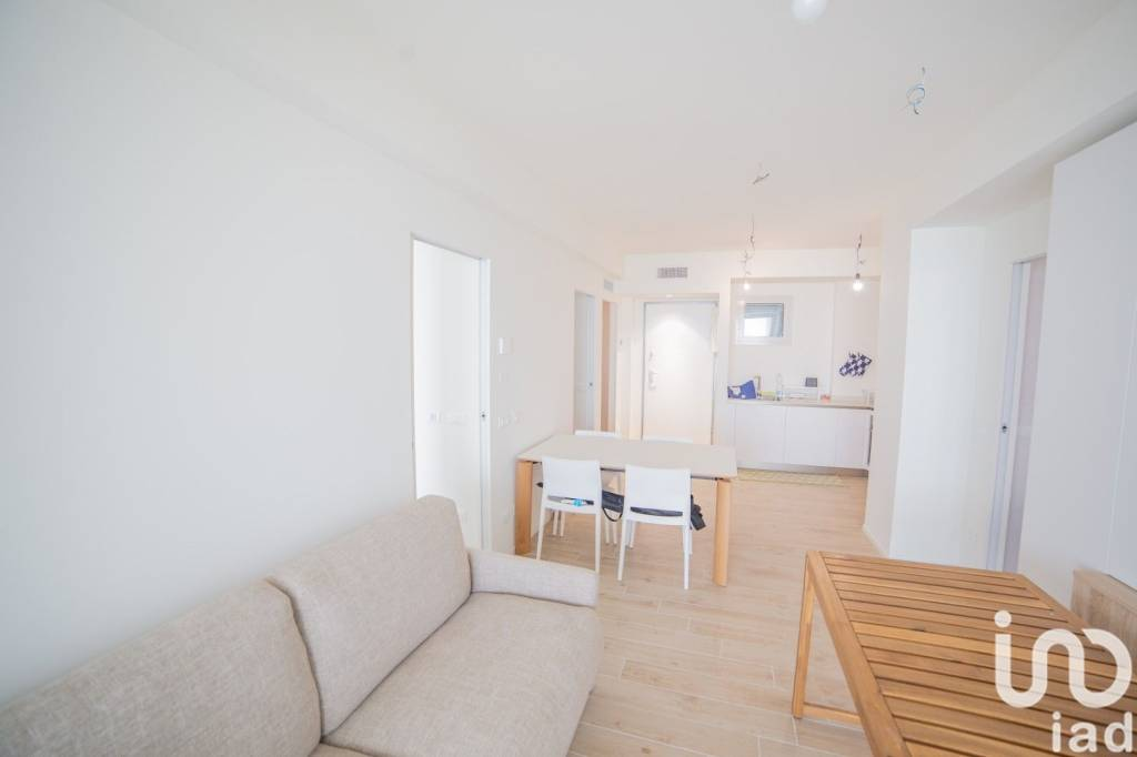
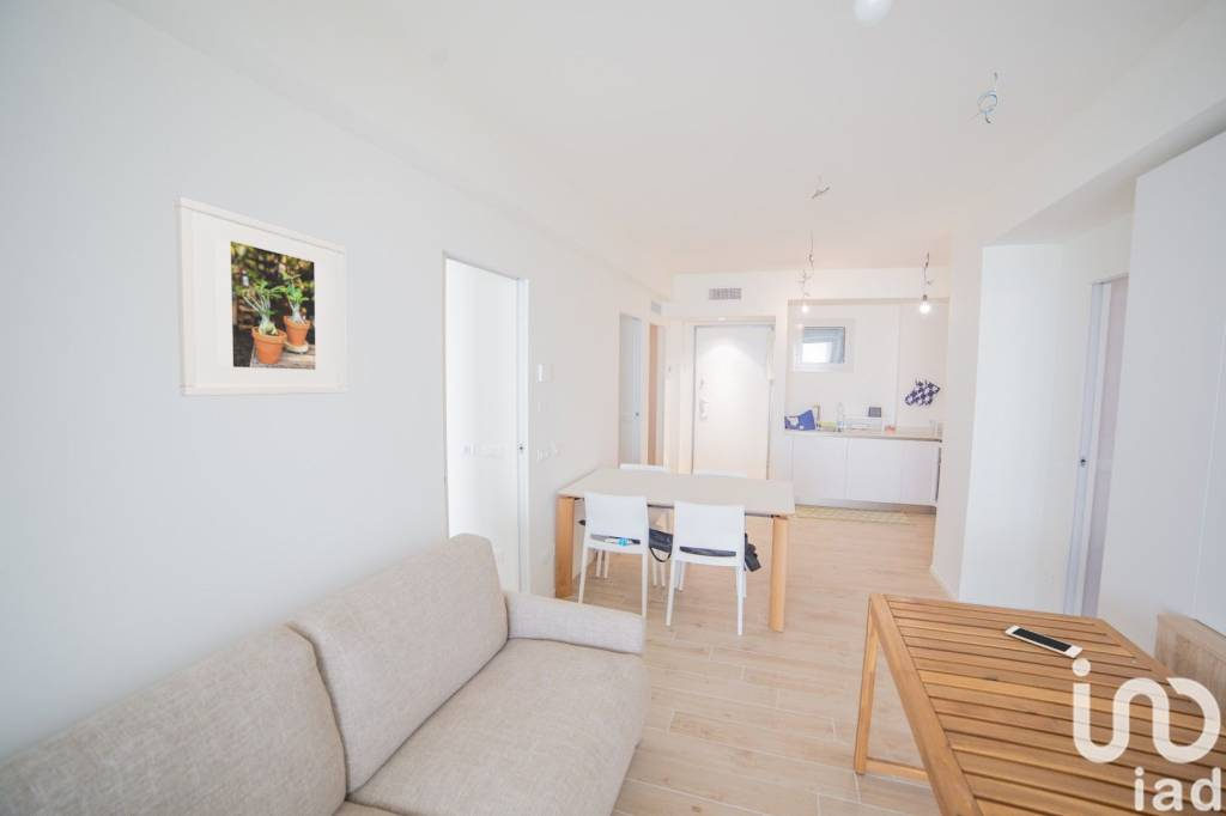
+ cell phone (1042, 640)
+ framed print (274, 310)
